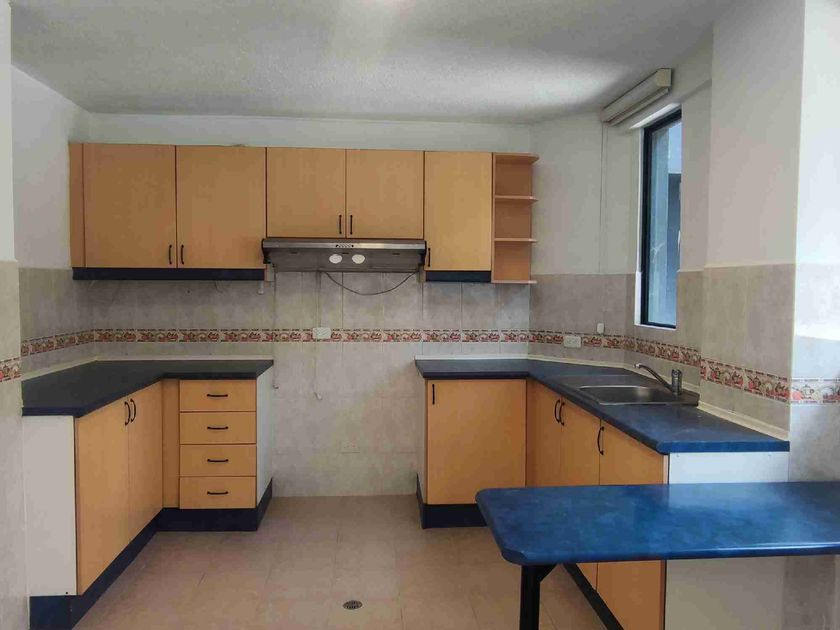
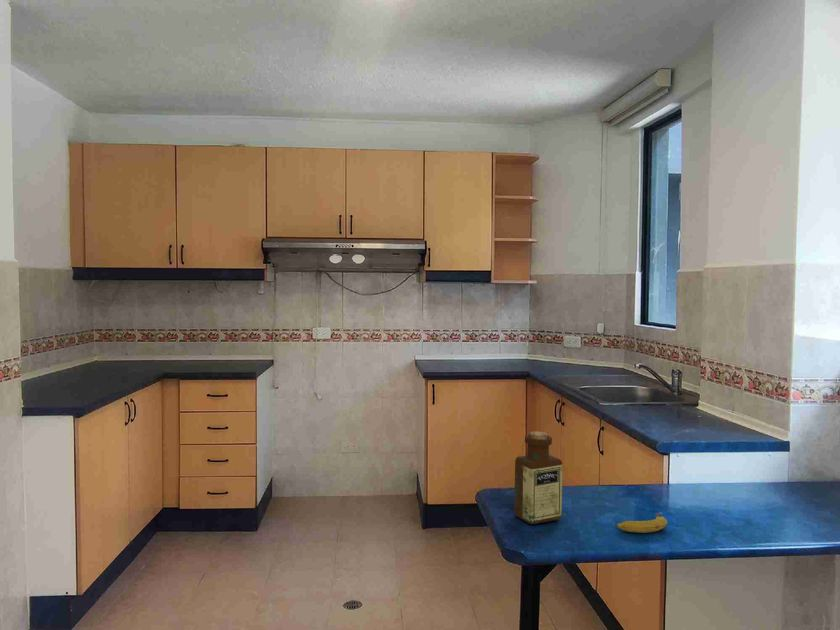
+ banana (643, 521)
+ bottle (538, 475)
